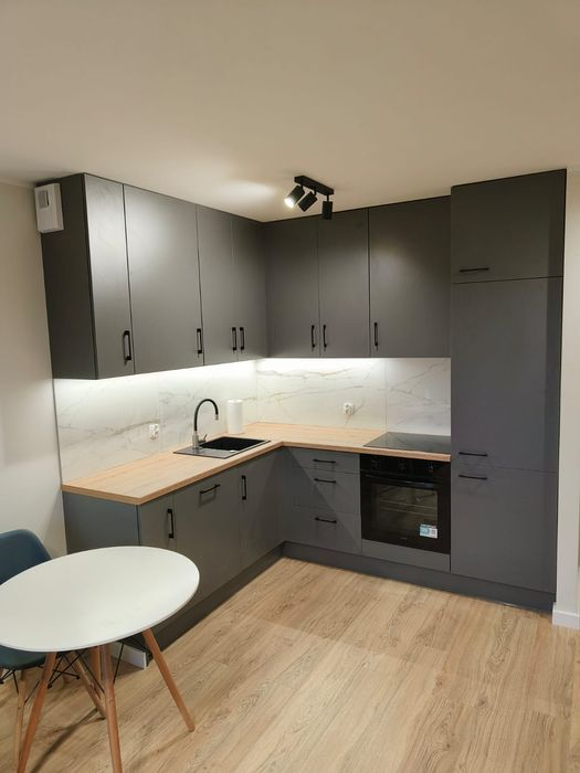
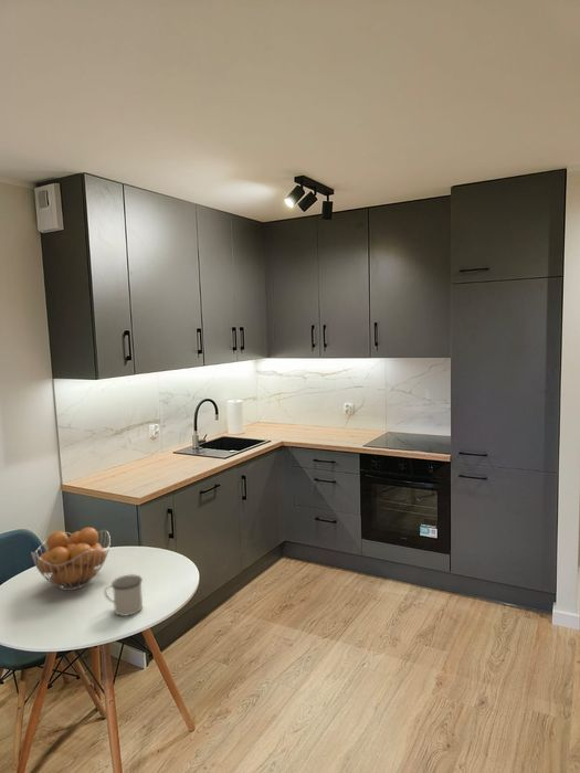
+ fruit basket (72, 557)
+ mug (123, 594)
